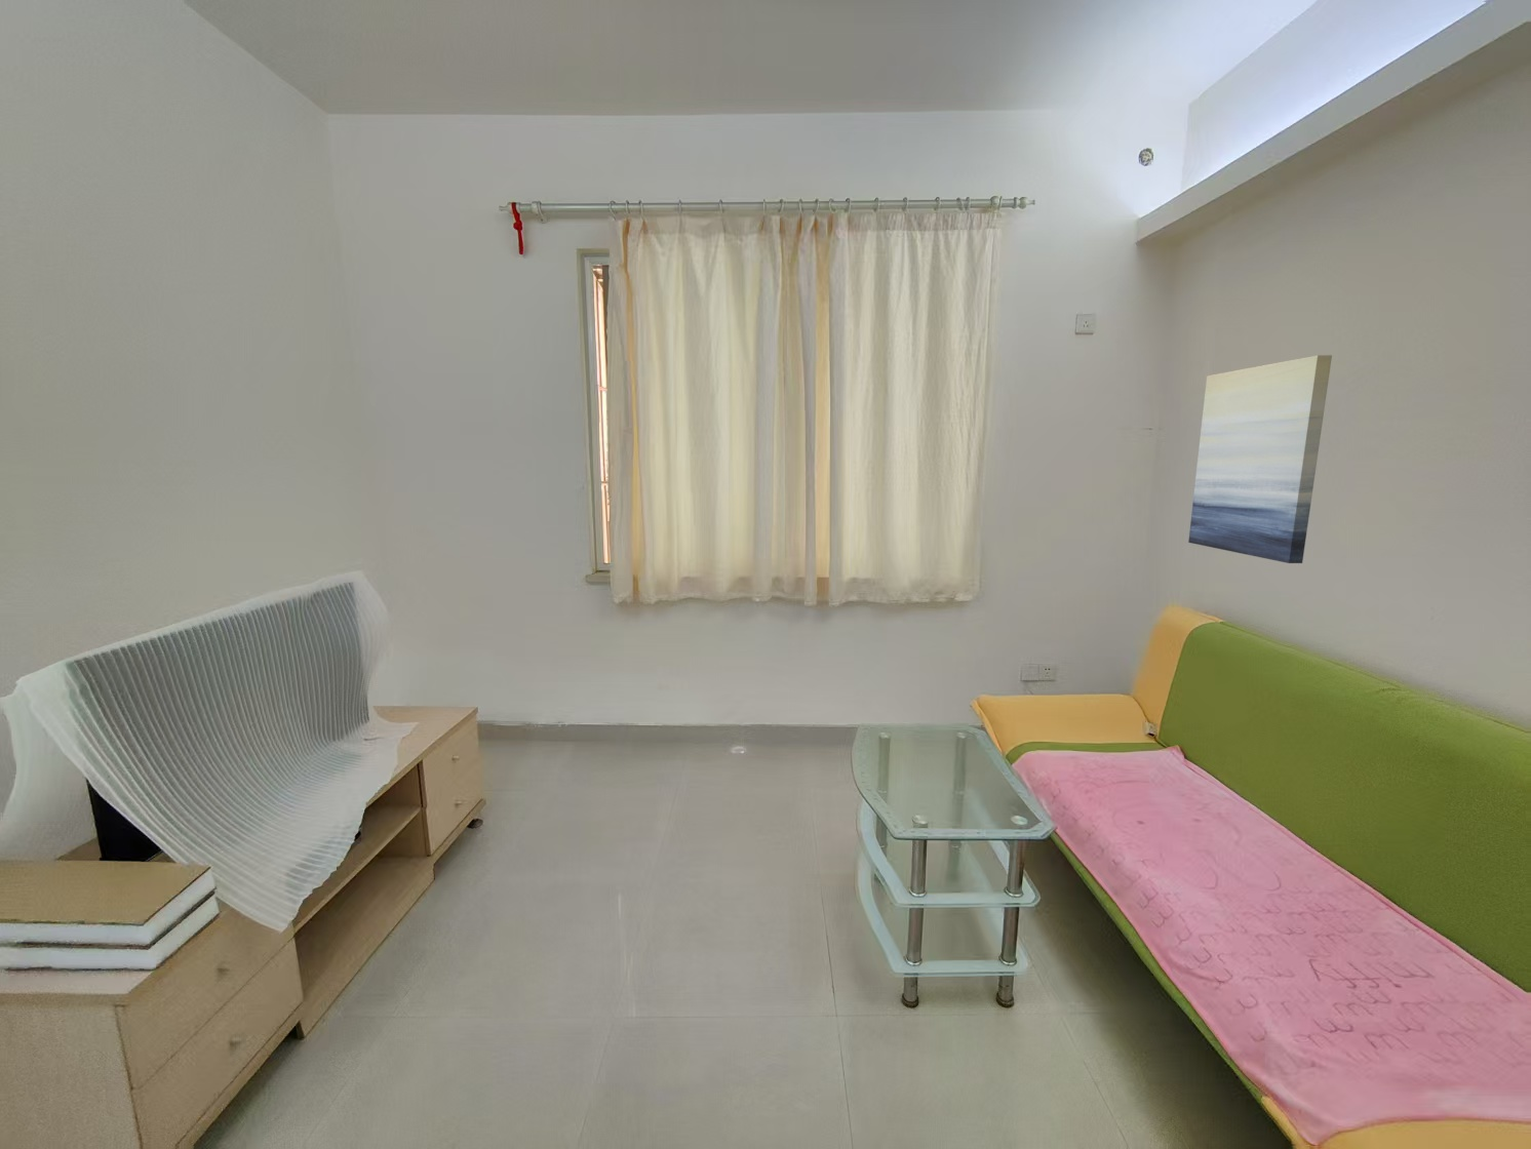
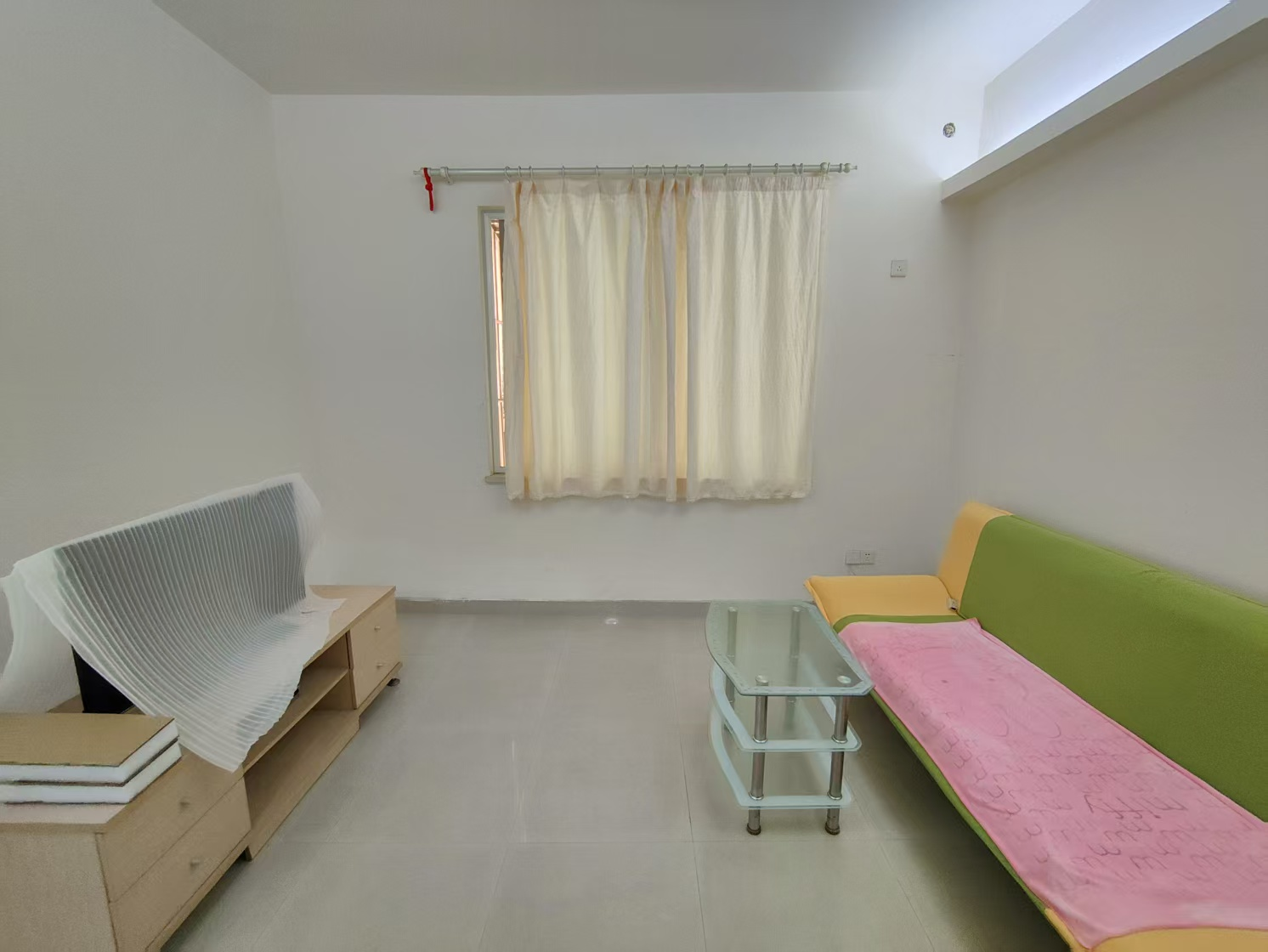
- wall art (1250, 461)
